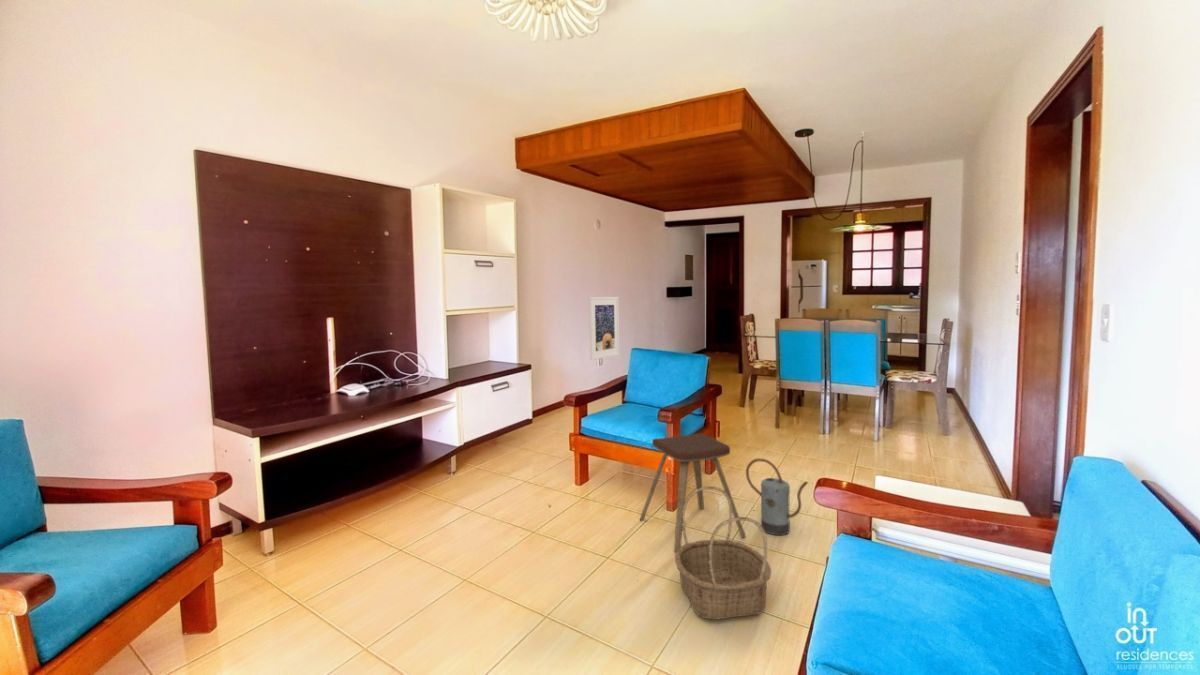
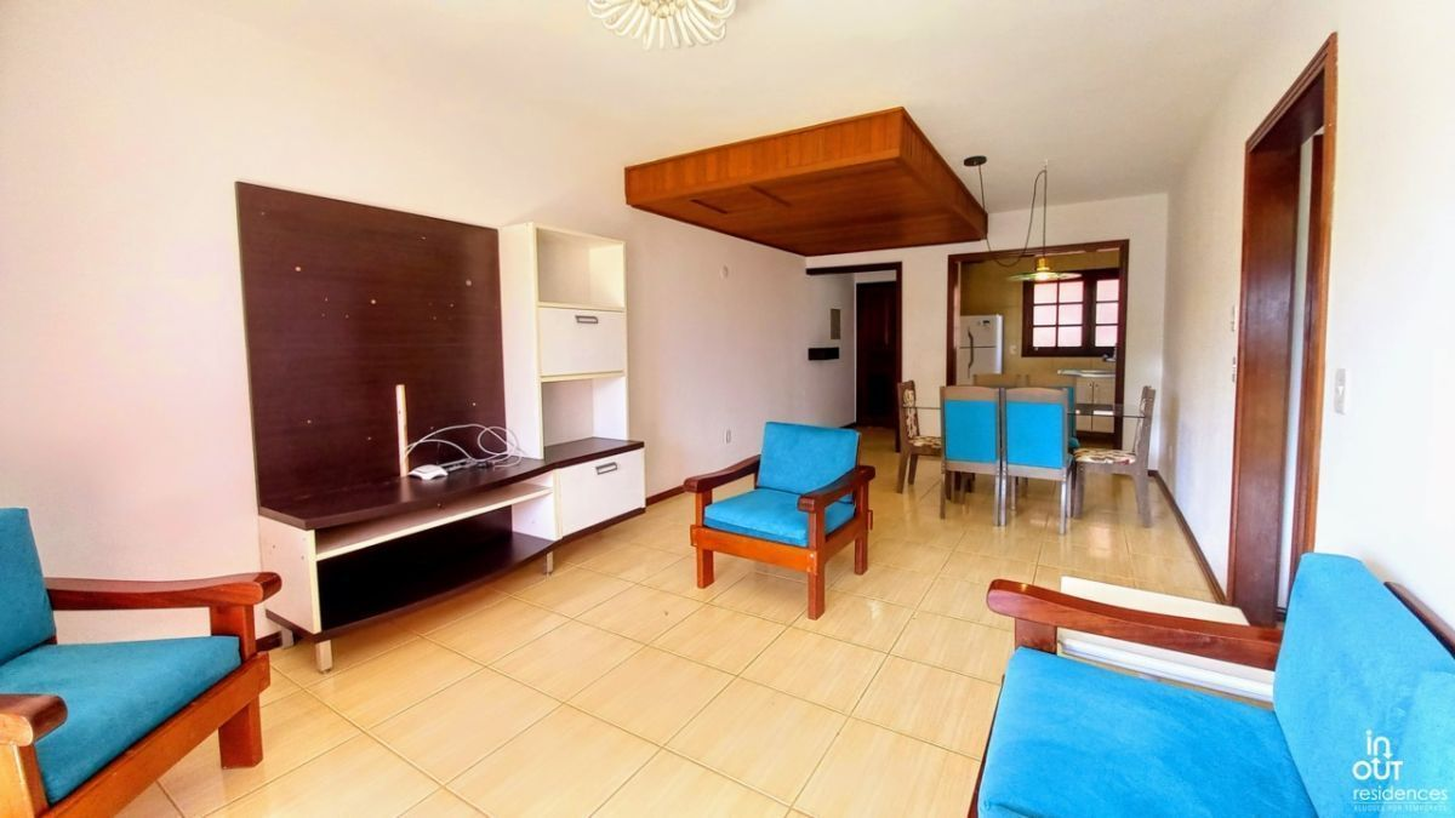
- music stool (686, 484)
- basket (721, 550)
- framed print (604, 327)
- watering can (775, 495)
